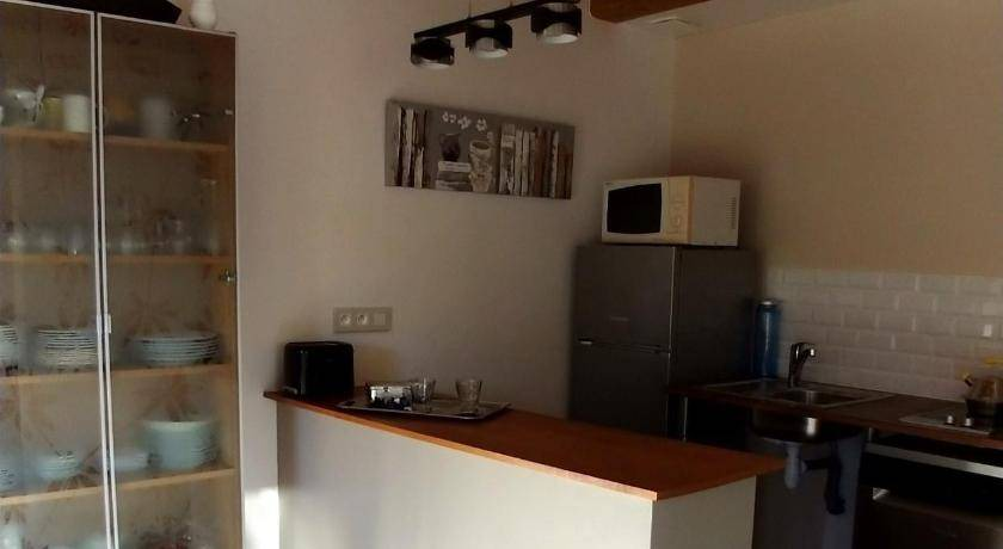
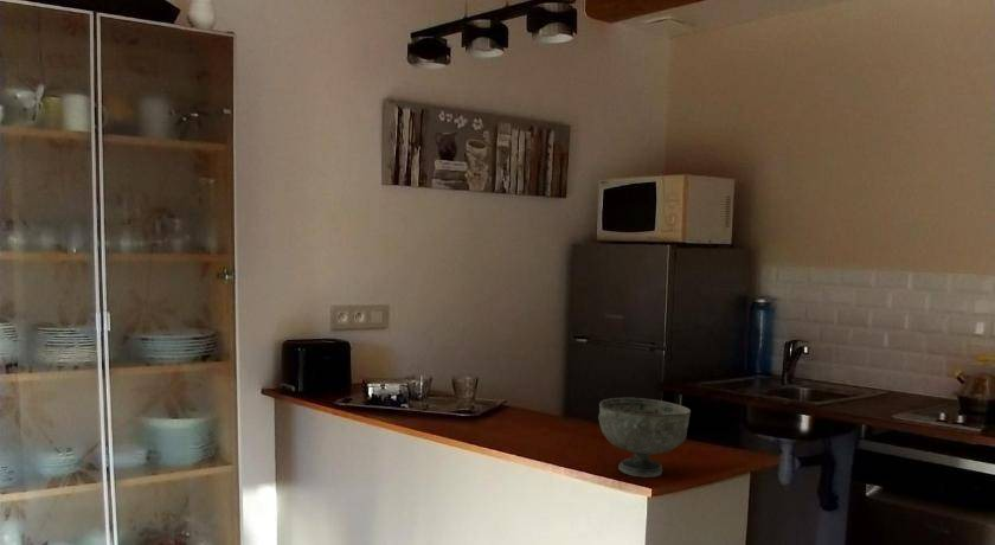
+ bowl (642, 436)
